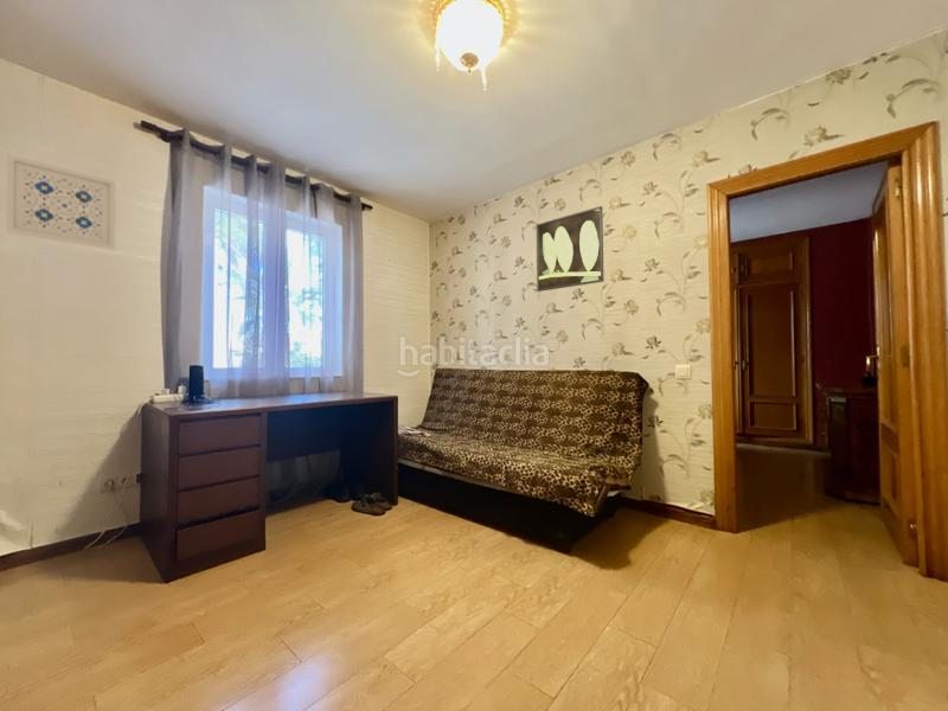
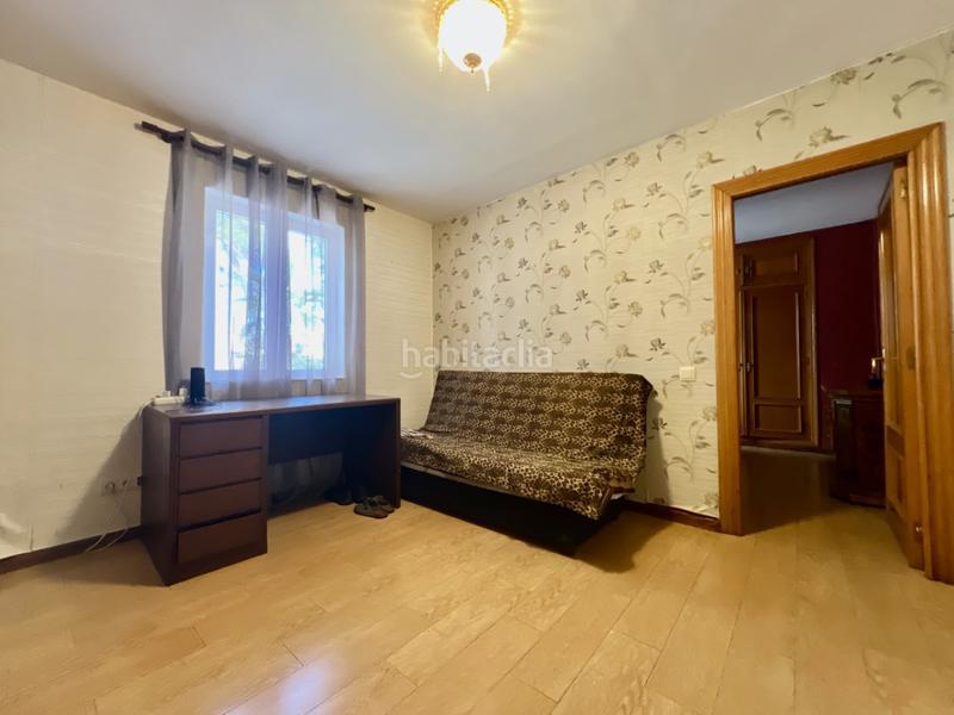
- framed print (568, 251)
- wall art (64, 205)
